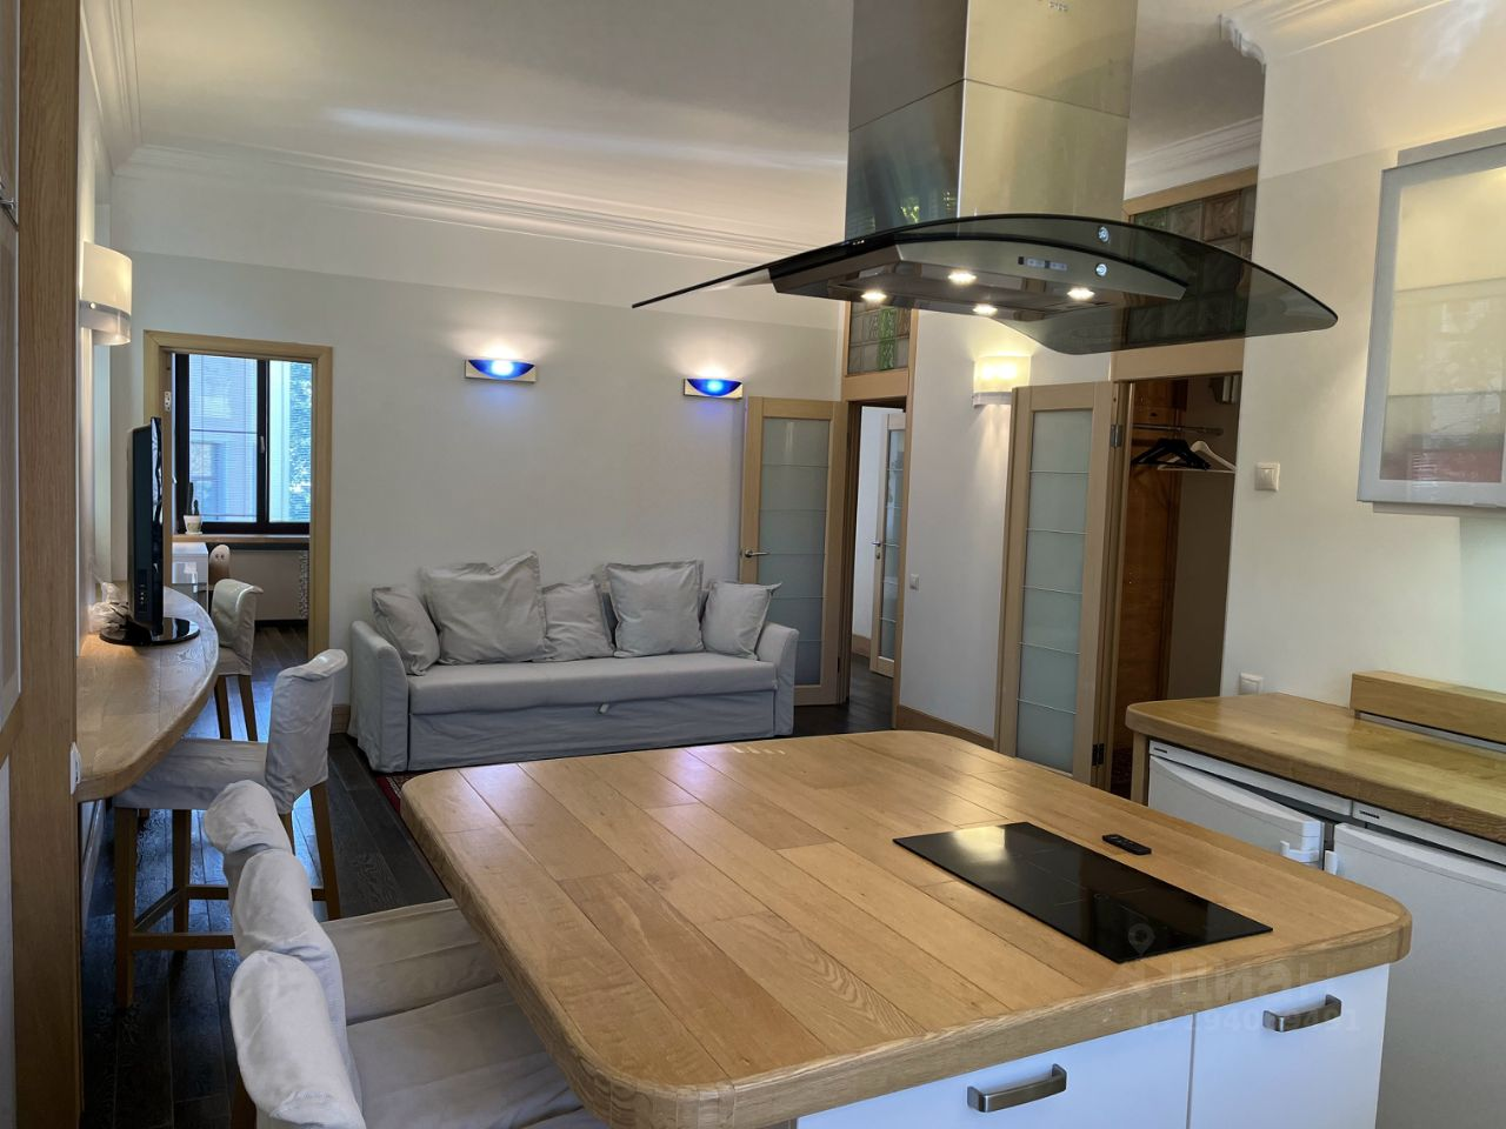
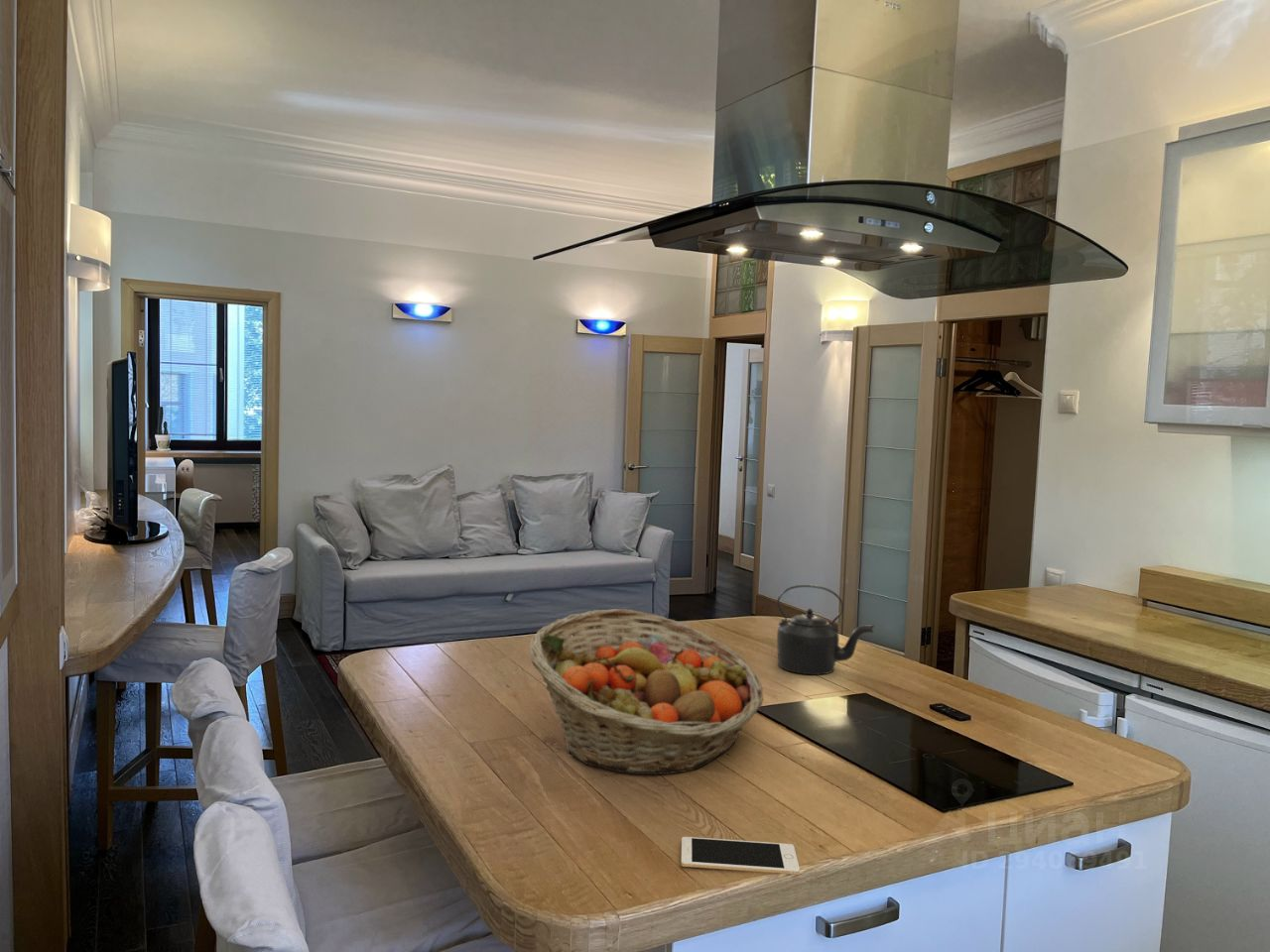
+ kettle (824, 627)
+ fruit basket (647, 684)
+ cell phone (738, 855)
